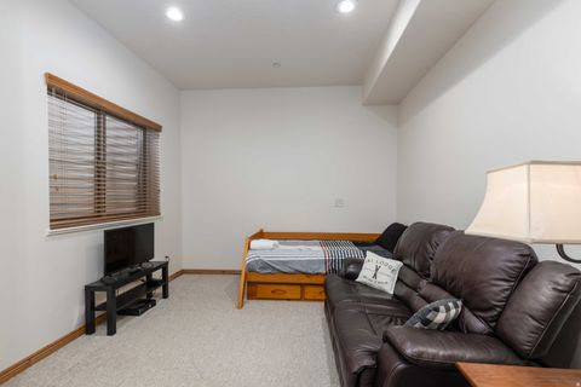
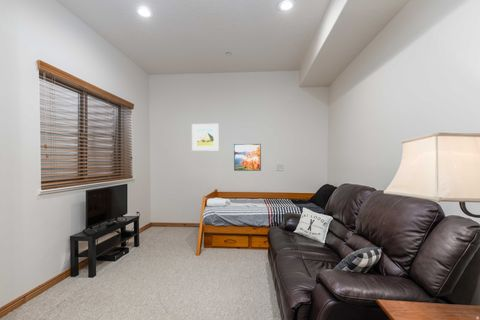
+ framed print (247, 157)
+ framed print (205, 137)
